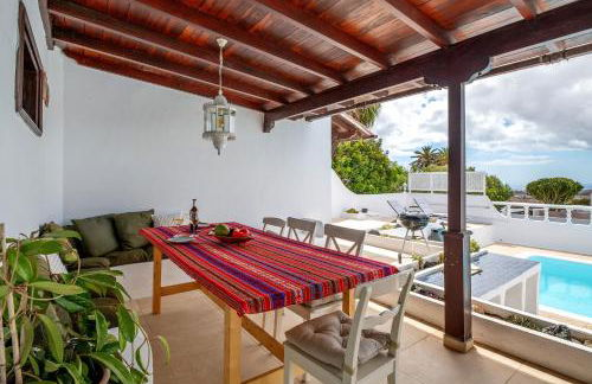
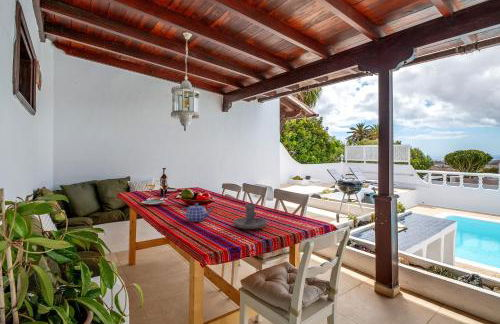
+ teapot (197, 211)
+ candle holder (250, 215)
